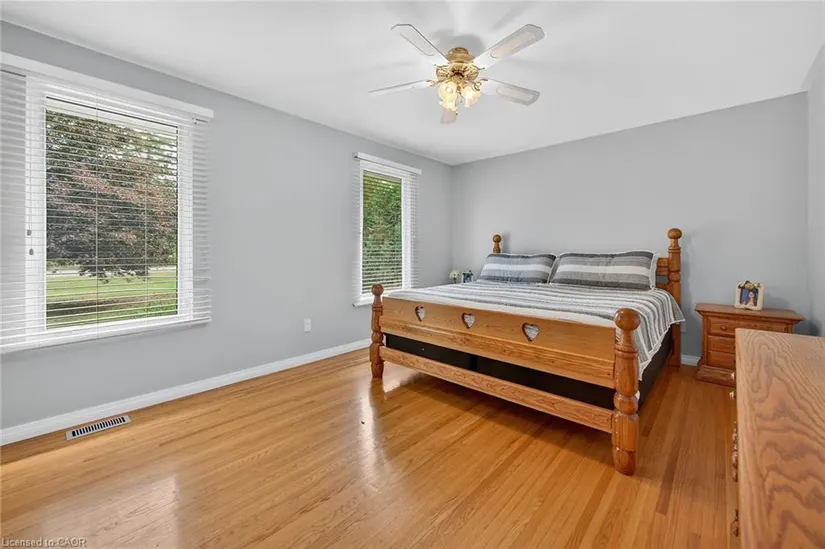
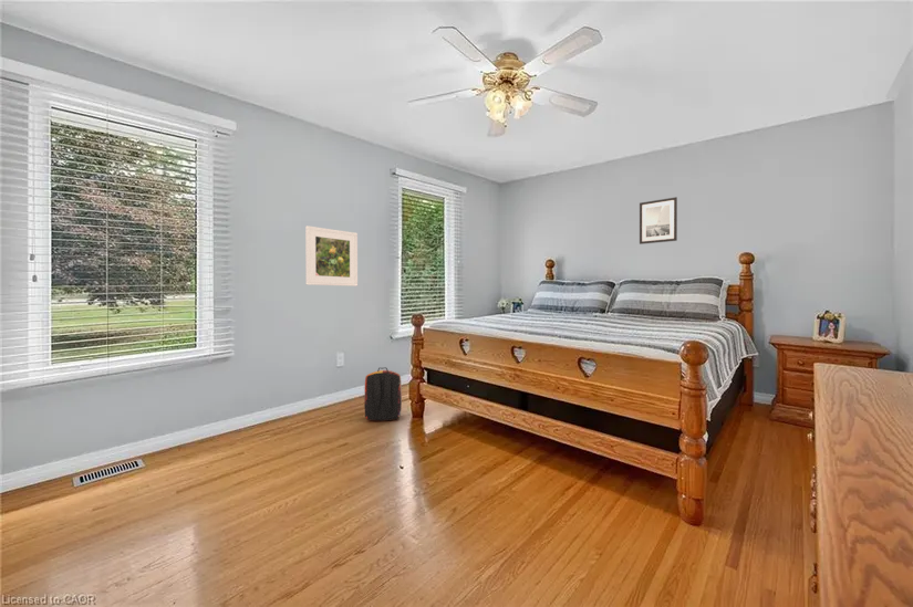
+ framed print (332, 257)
+ wall art (657, 221)
+ backpack (383, 391)
